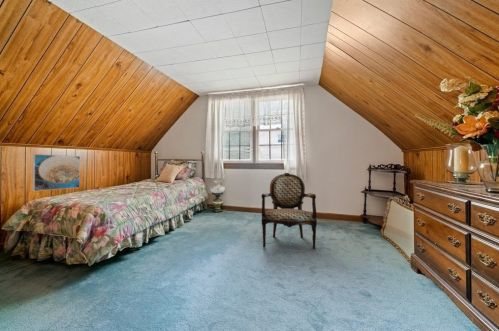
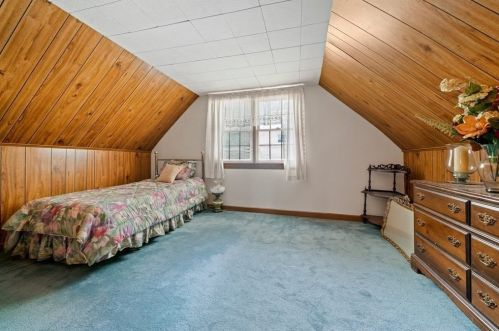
- armchair (286, 207)
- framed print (58, 172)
